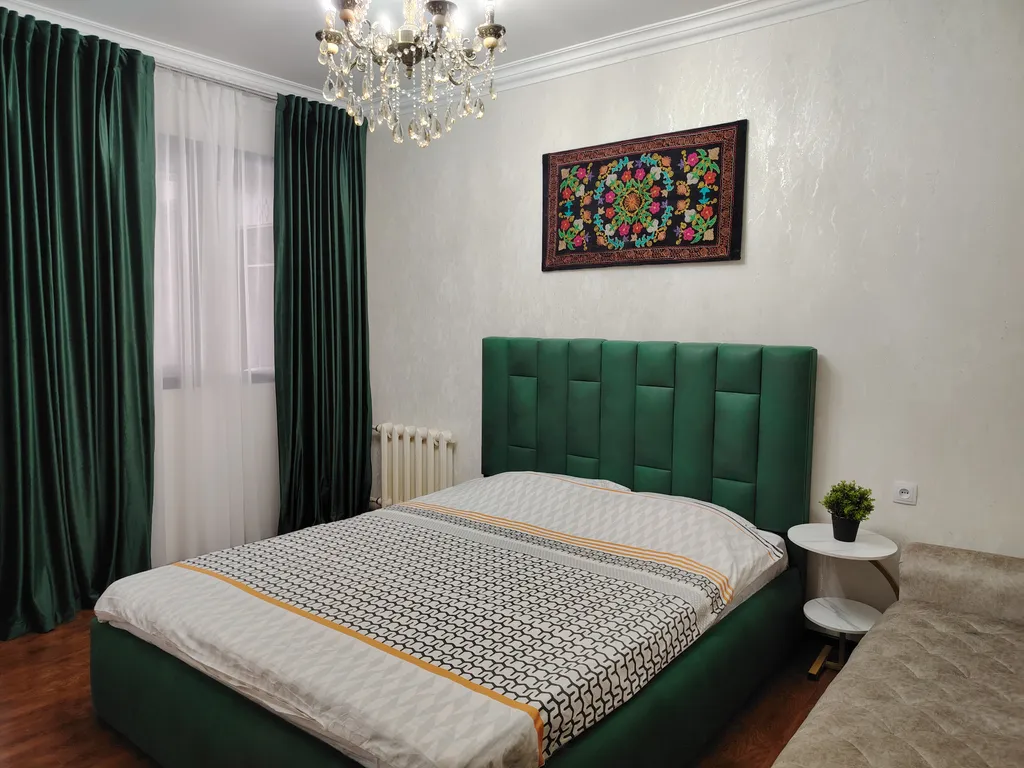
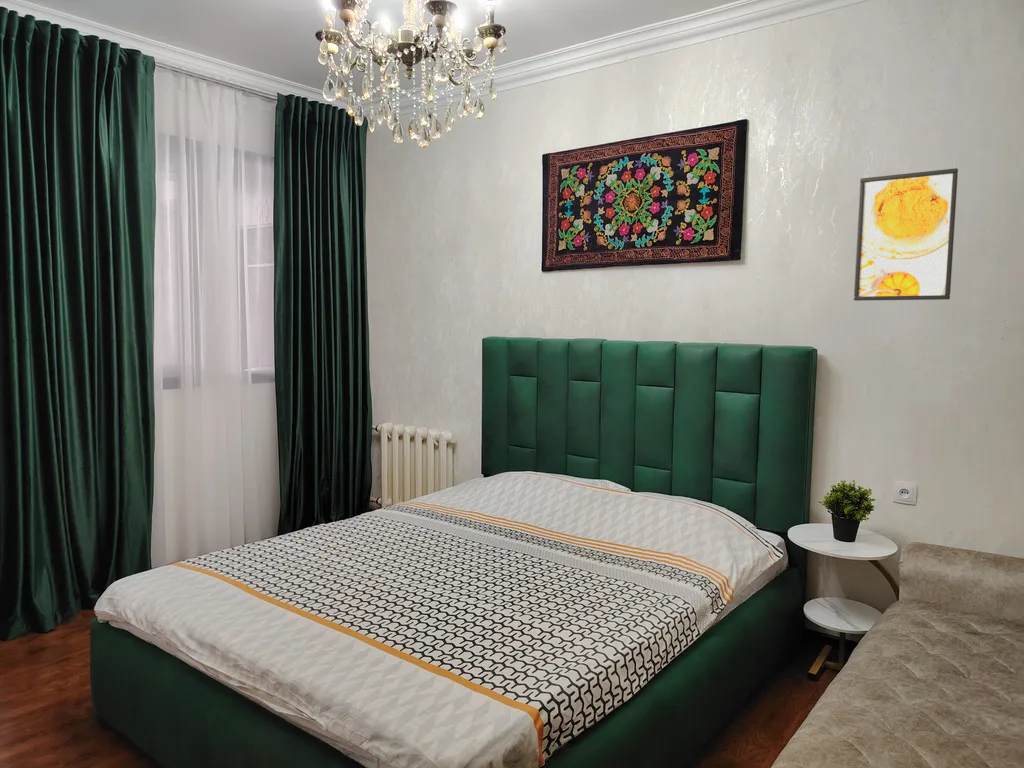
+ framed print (903, 237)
